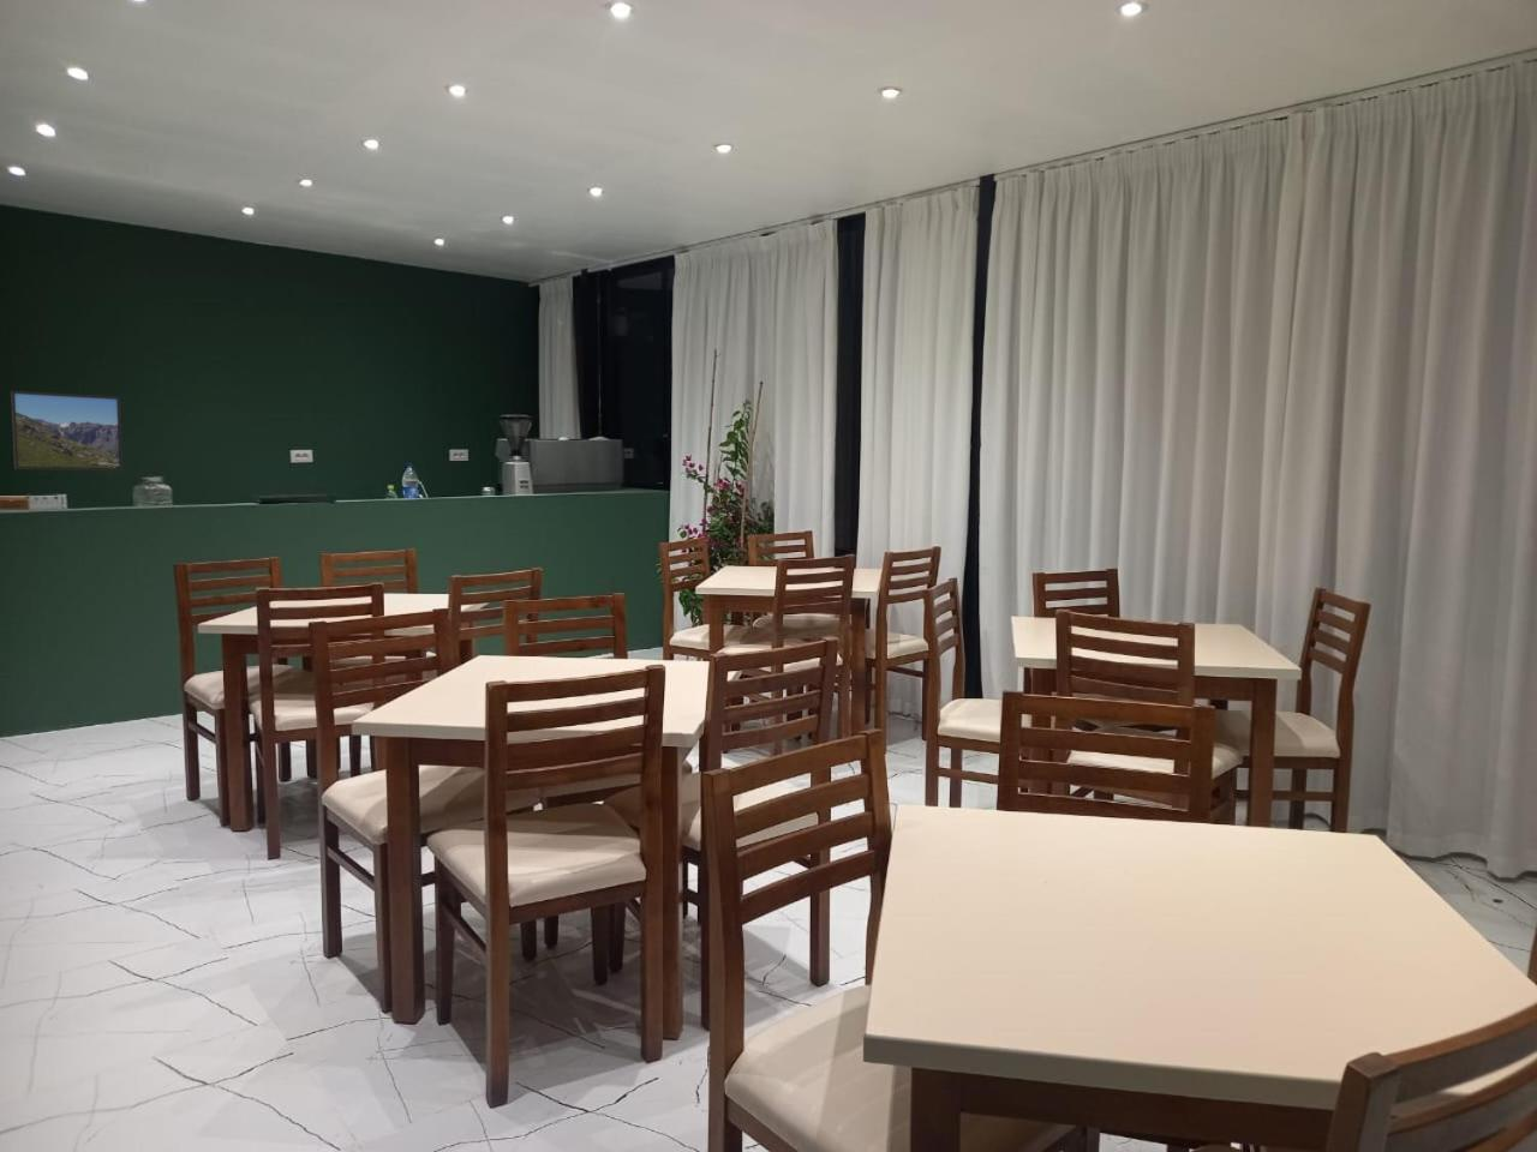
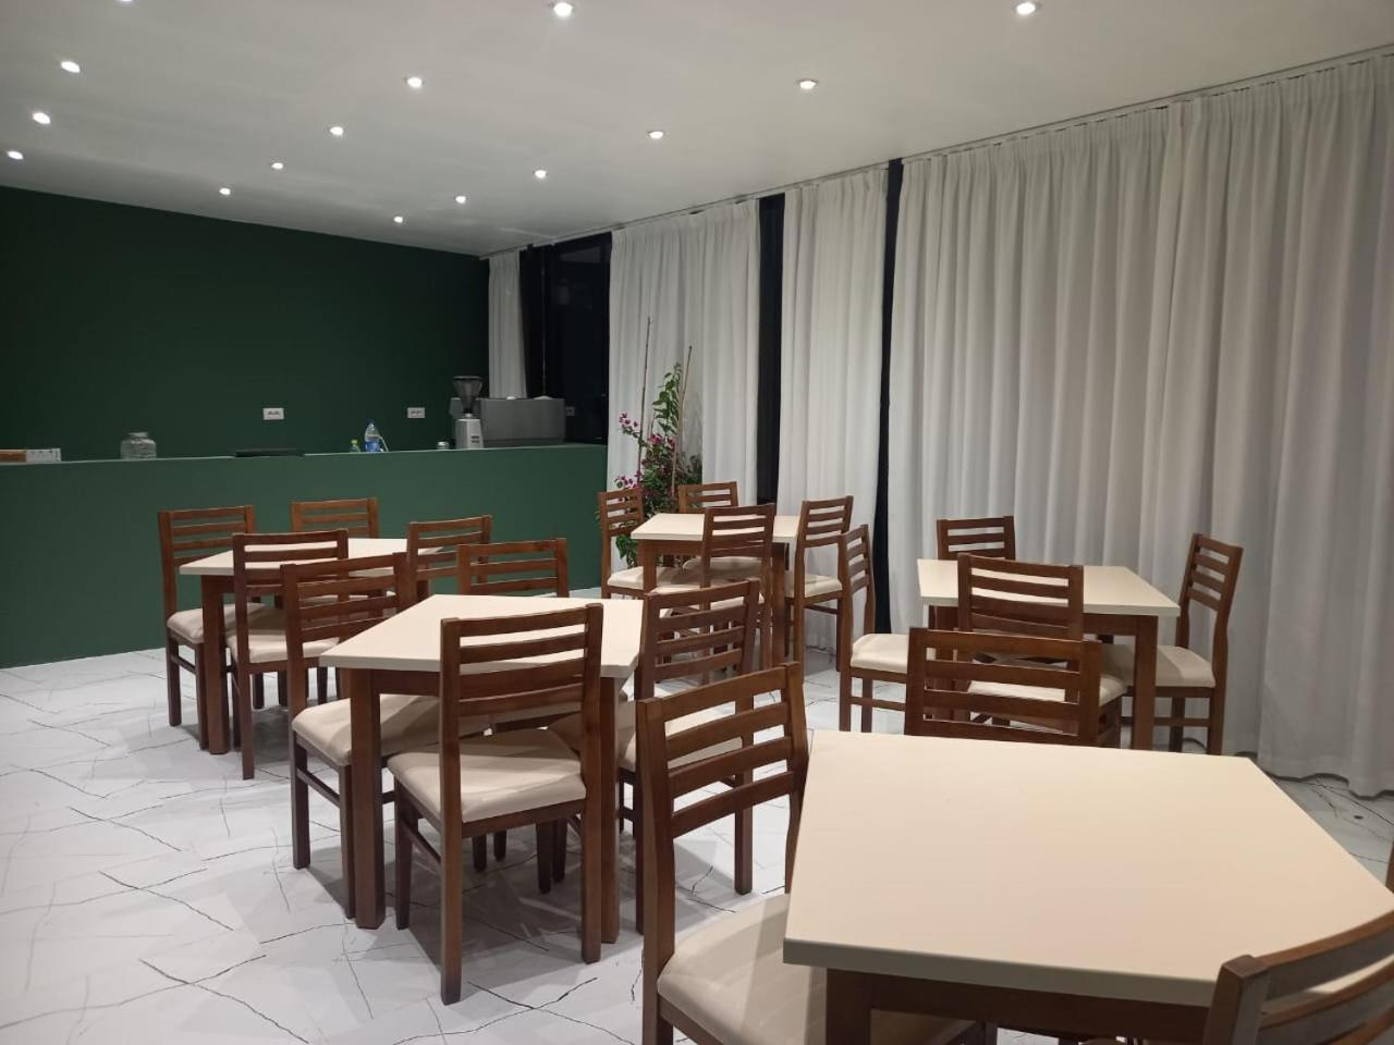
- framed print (69, 432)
